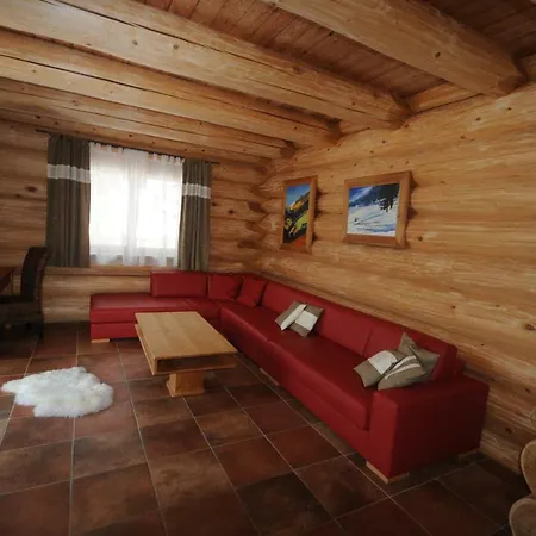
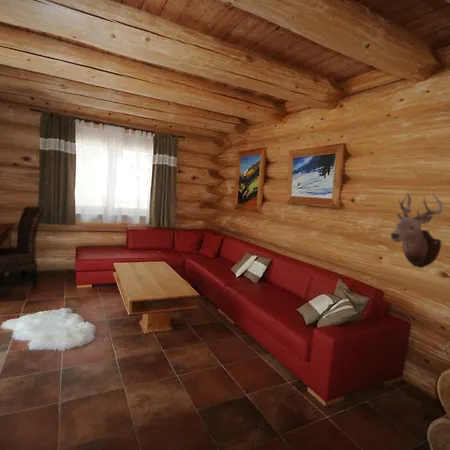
+ mounted trophy (409, 230)
